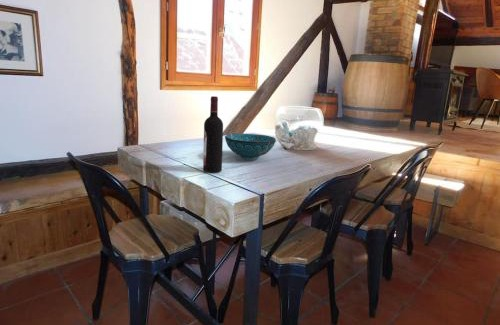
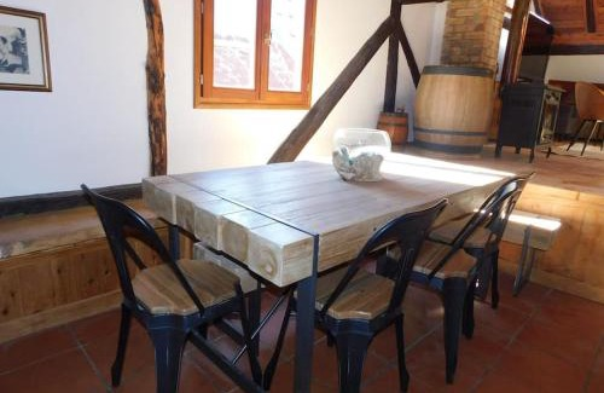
- decorative bowl (250, 147)
- wine bottle (213, 134)
